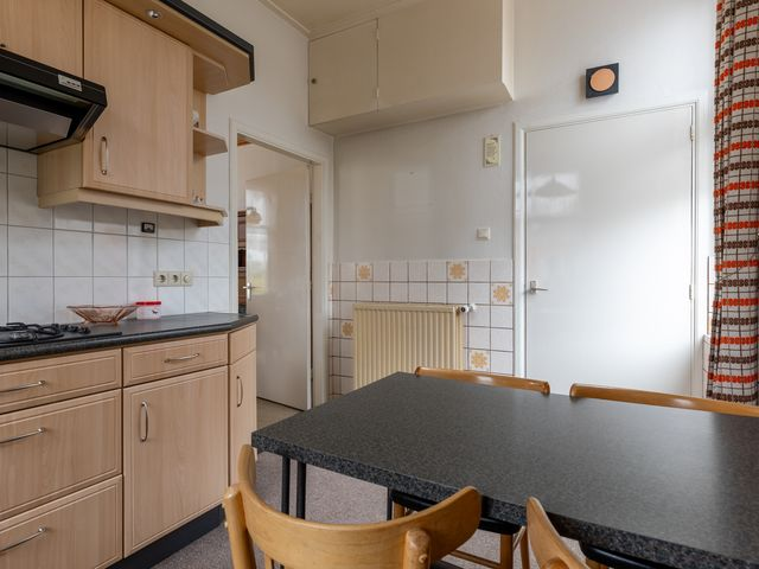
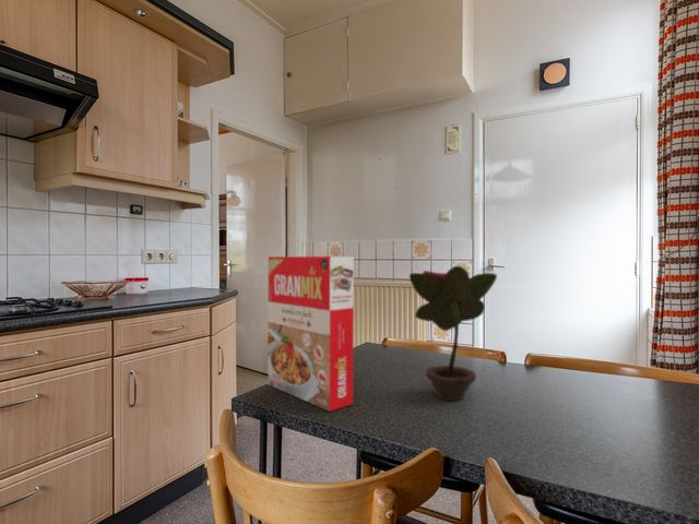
+ cereal box (307, 324)
+ potted flower (450, 329)
